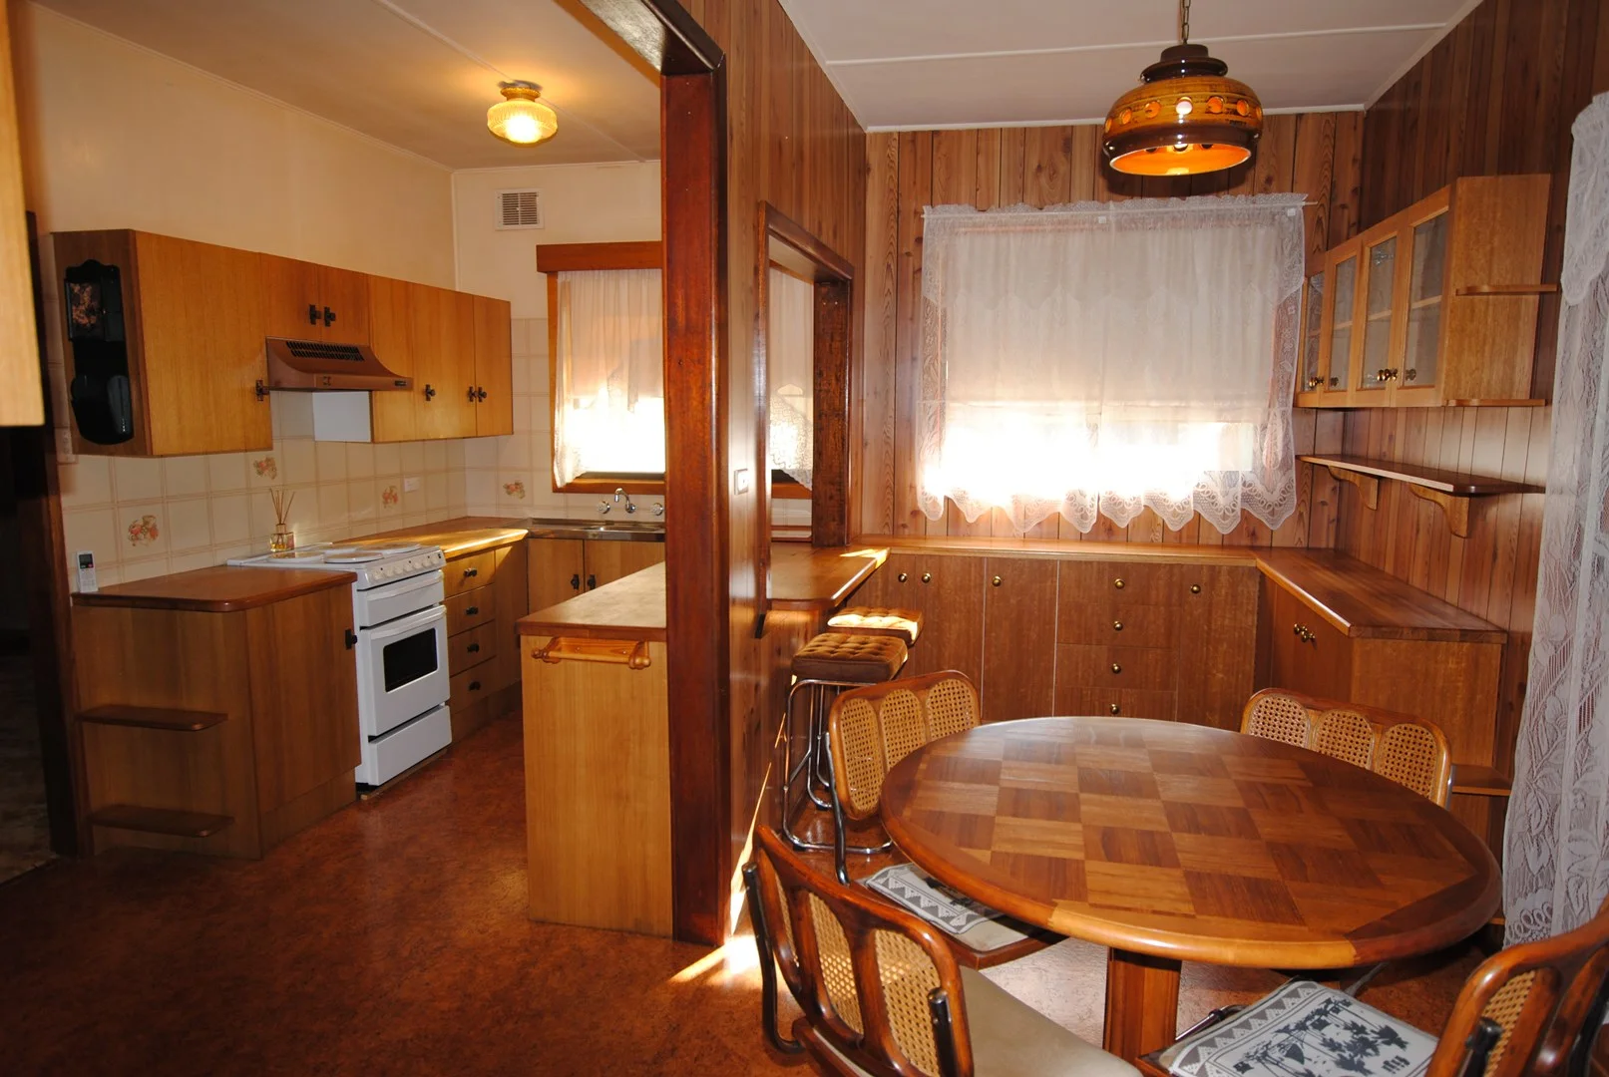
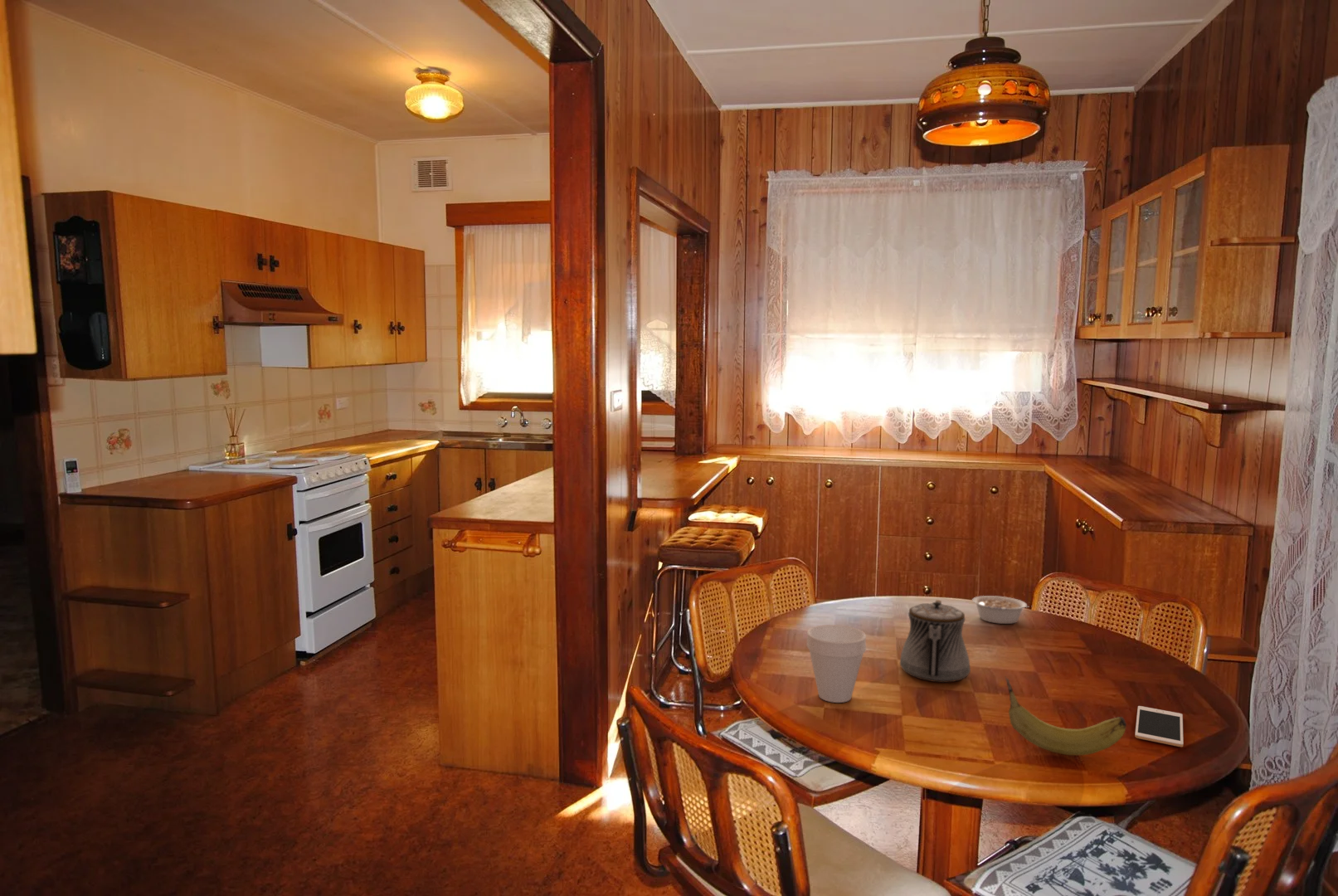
+ teapot (936, 636)
+ cup (835, 665)
+ cell phone (1159, 725)
+ legume (1001, 609)
+ fruit (1062, 728)
